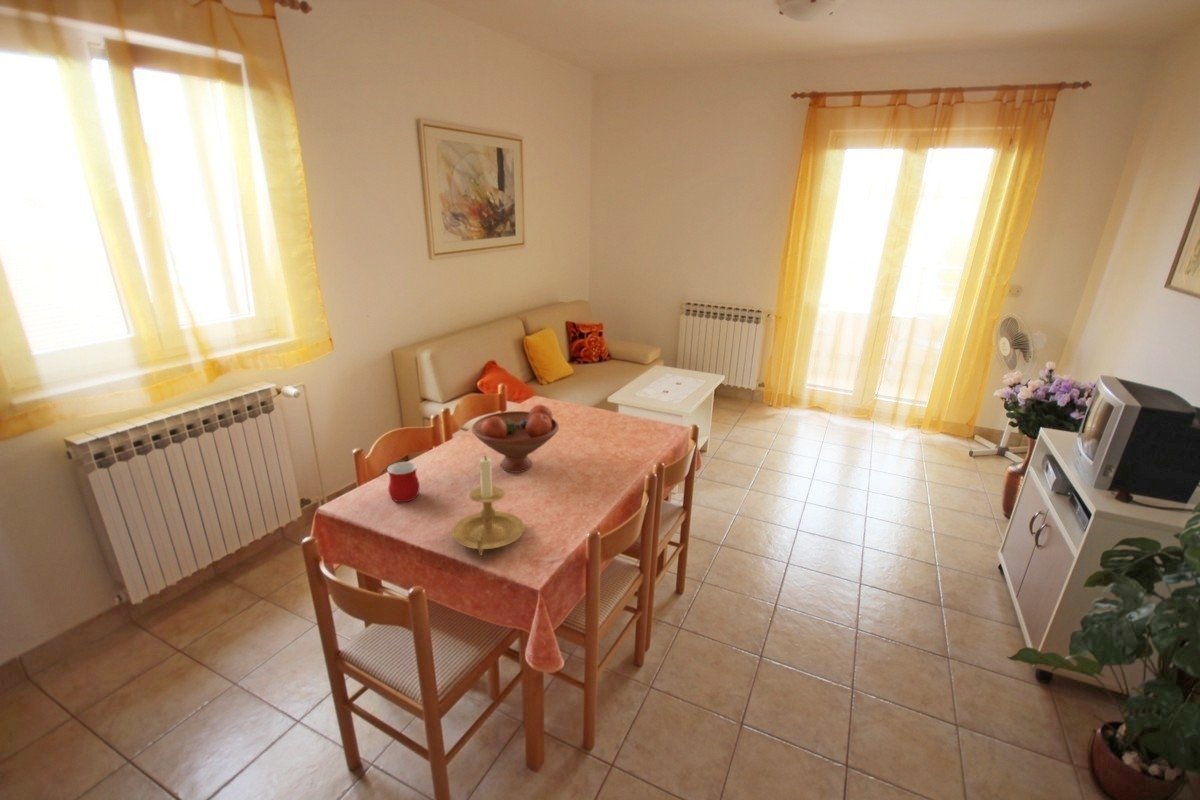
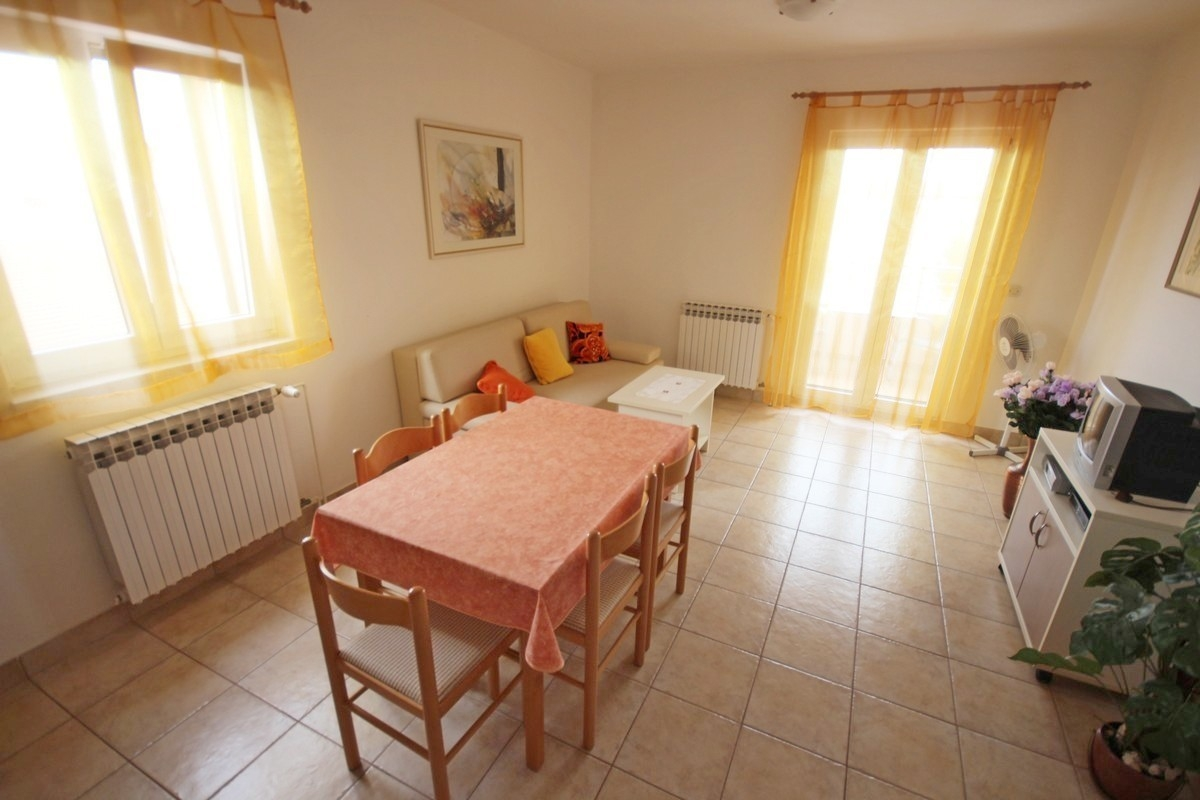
- fruit bowl (515, 438)
- candle holder (487, 497)
- mug (406, 483)
